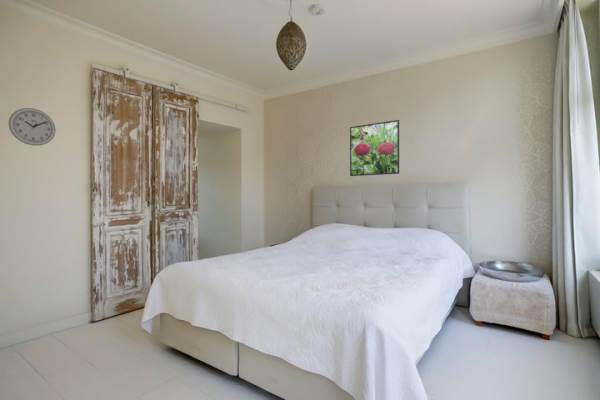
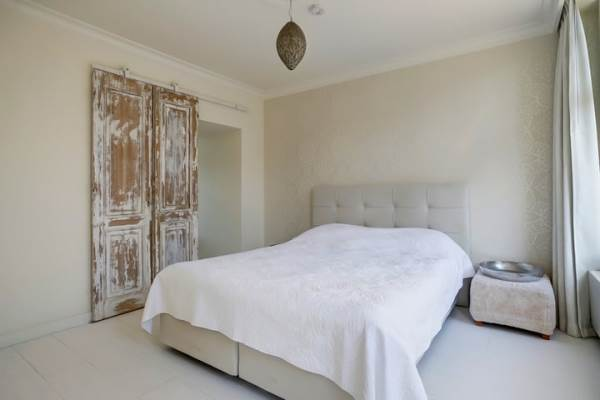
- wall clock (33, 126)
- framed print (373, 149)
